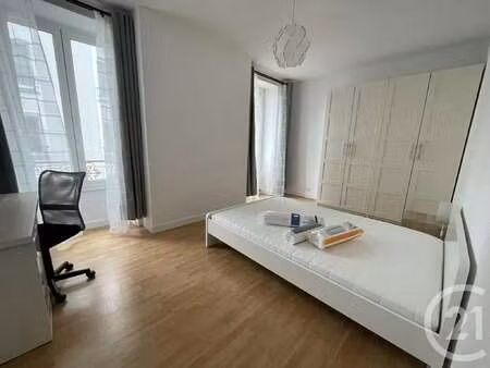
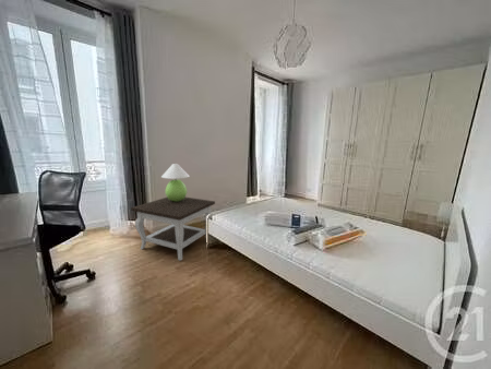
+ side table (176, 224)
+ table lamp (176, 182)
